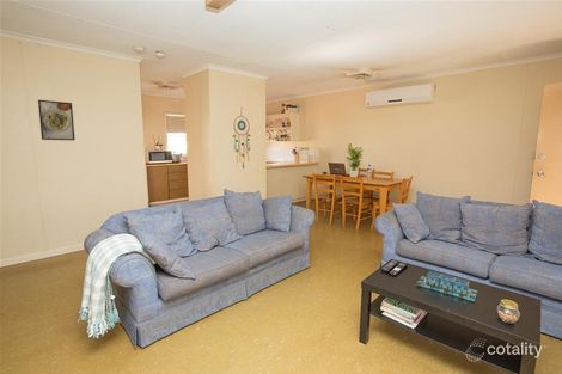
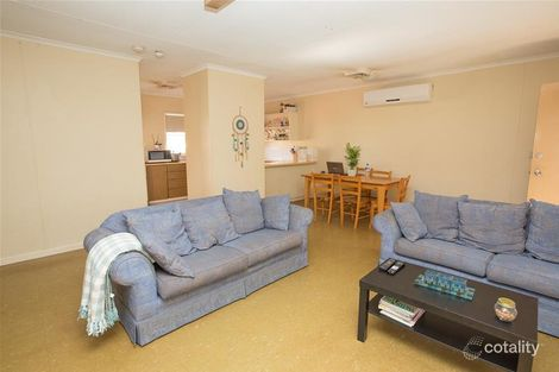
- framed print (56, 121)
